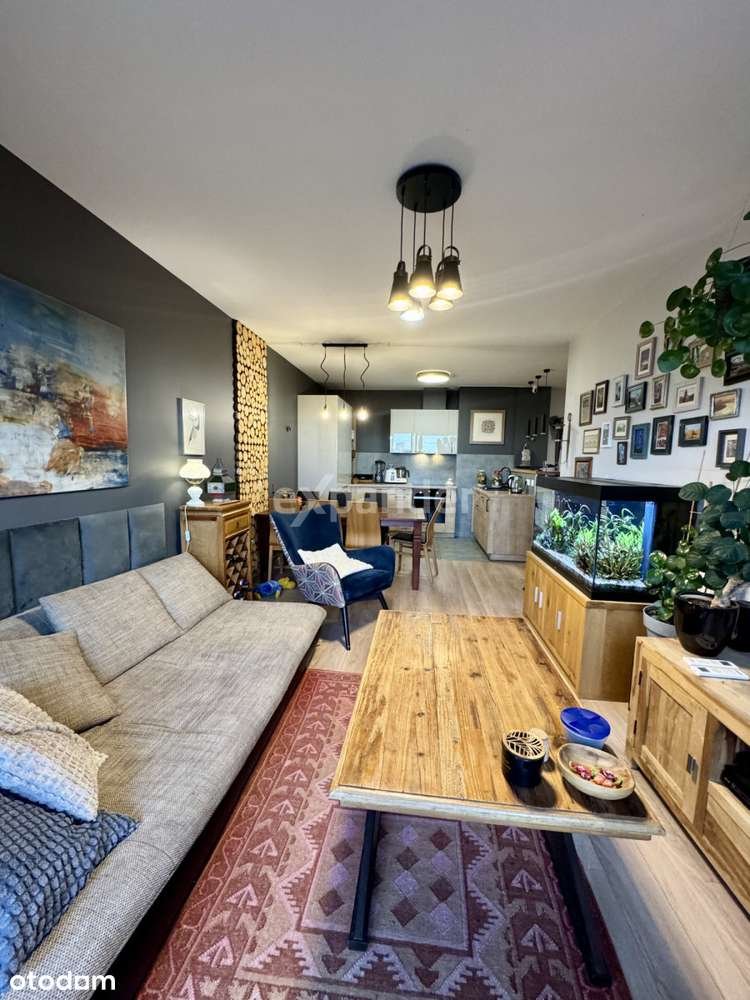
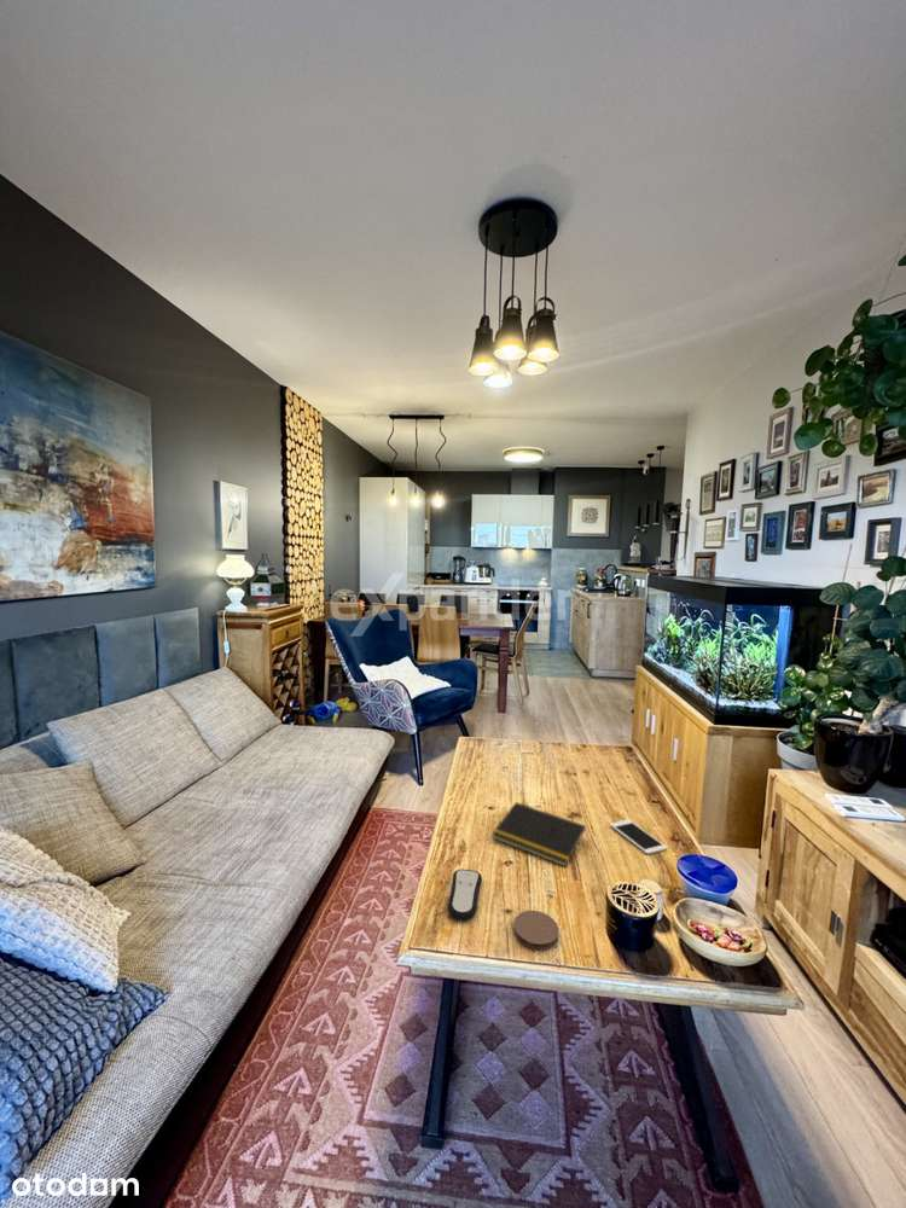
+ remote control (464, 893)
+ notepad (538, 831)
+ cell phone (637, 836)
+ coaster (535, 929)
